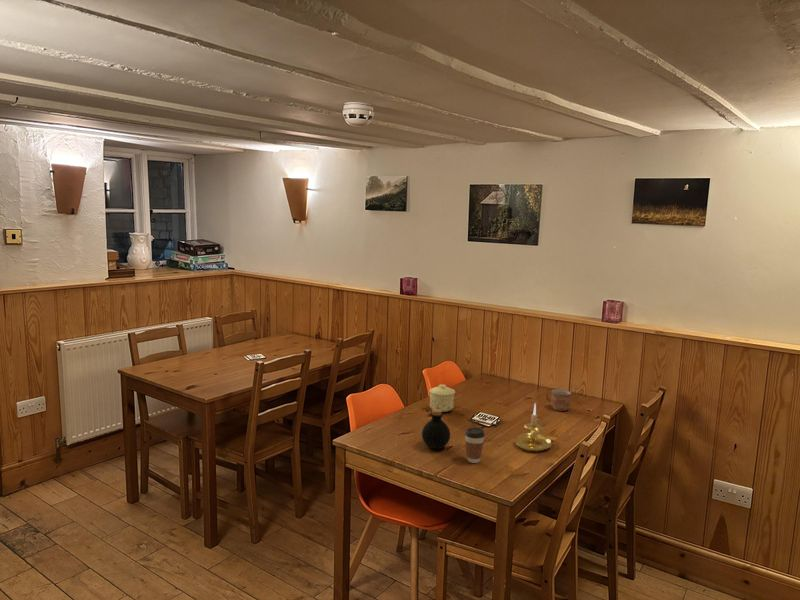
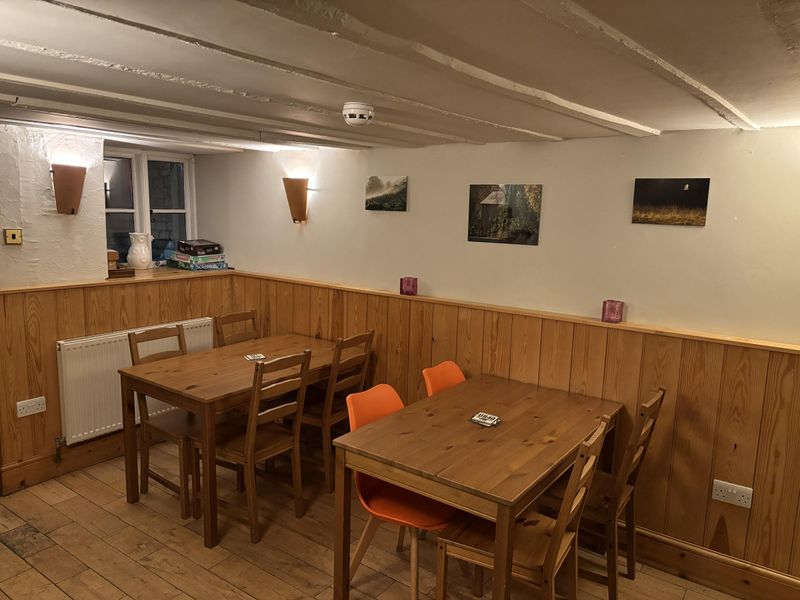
- coffee cup (474, 445)
- sugar bowl (442, 397)
- candle holder (534, 423)
- mug (558, 399)
- bottle (436, 428)
